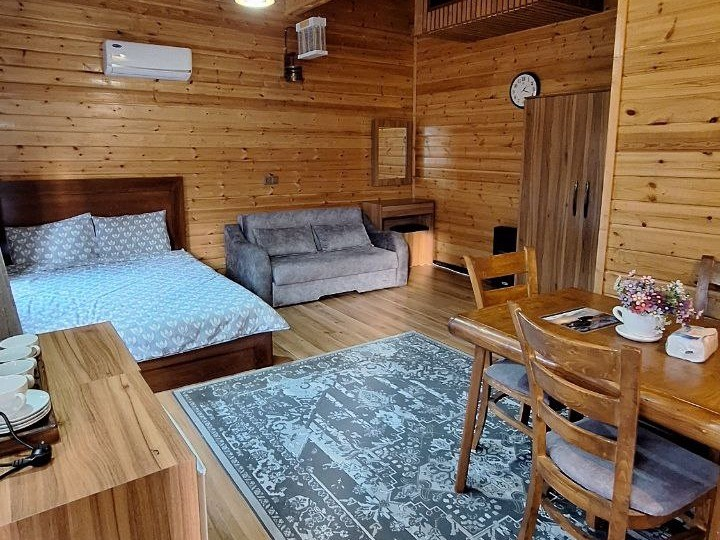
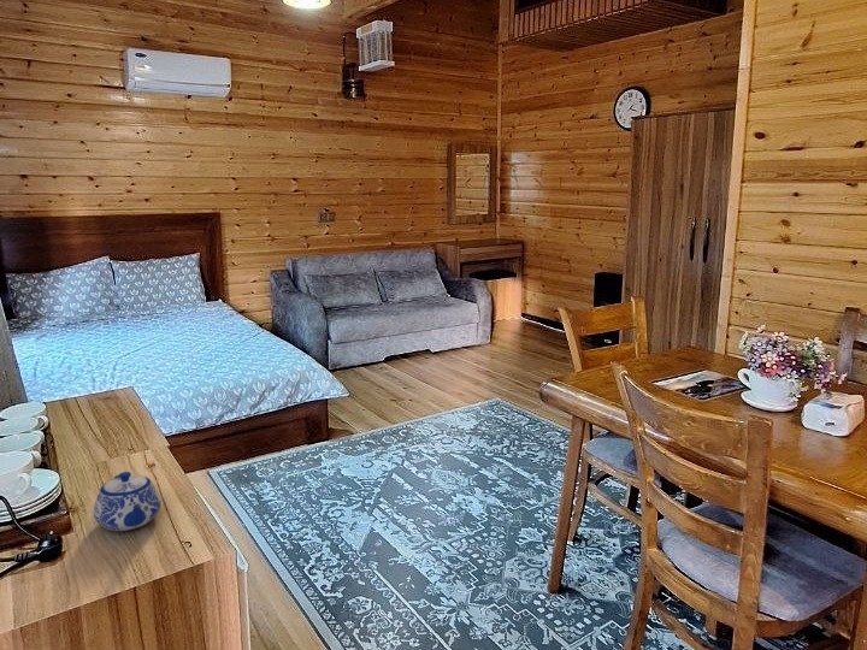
+ teapot (128, 498)
